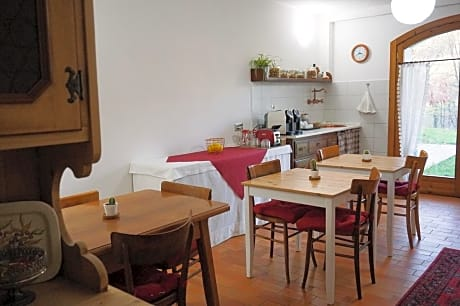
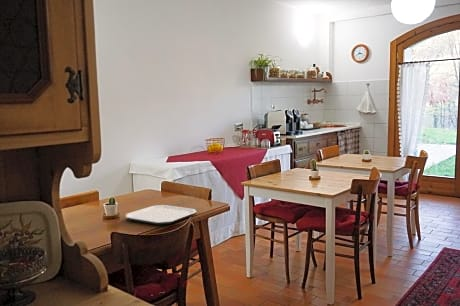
+ plate (161, 214)
